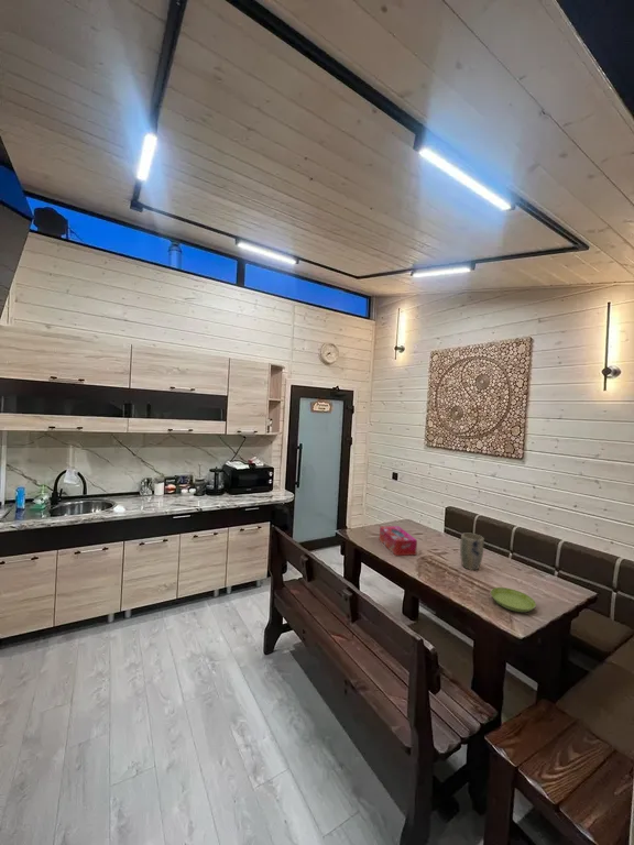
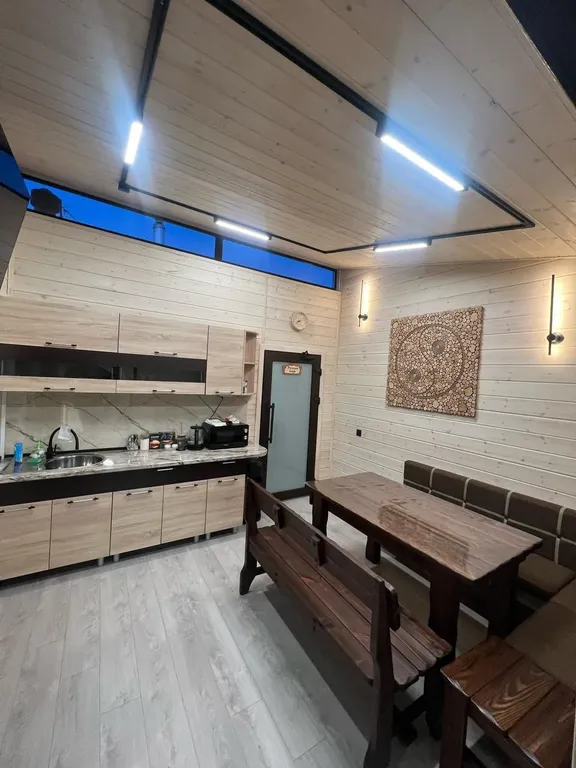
- plant pot (471, 551)
- saucer (512, 600)
- tissue box (396, 539)
